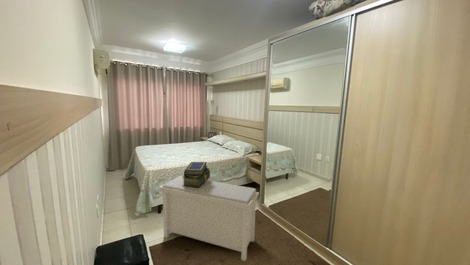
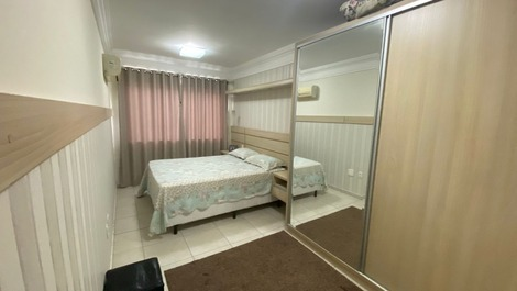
- stack of books (196, 173)
- bench (208, 213)
